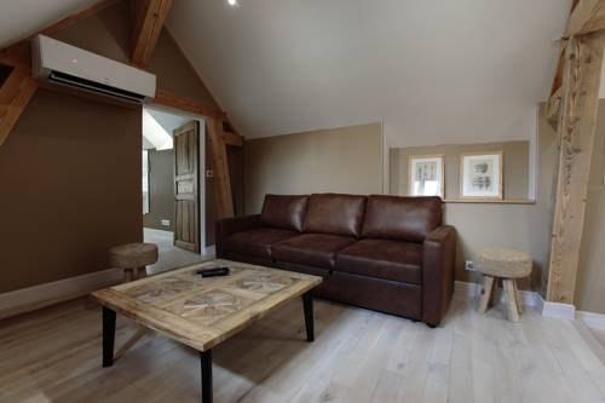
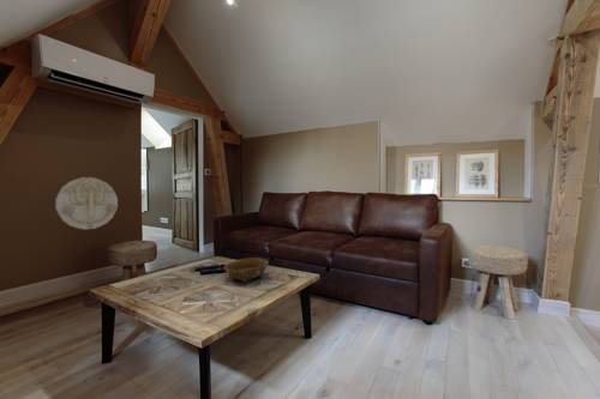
+ decorative bowl (246, 270)
+ wall decoration (89, 202)
